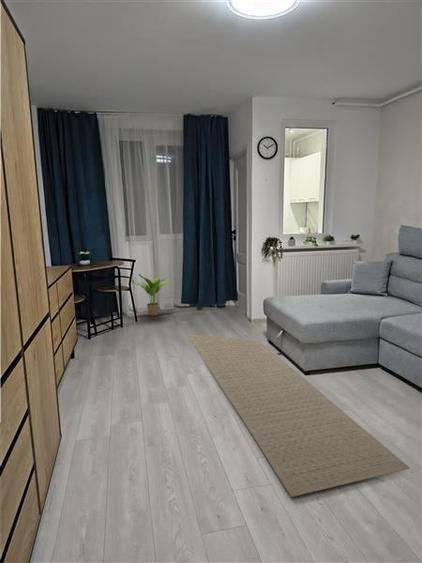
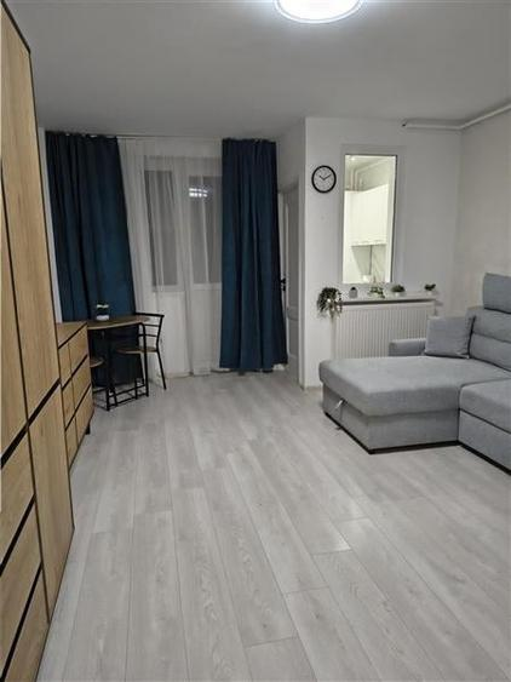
- rug (258, 377)
- potted plant (154, 294)
